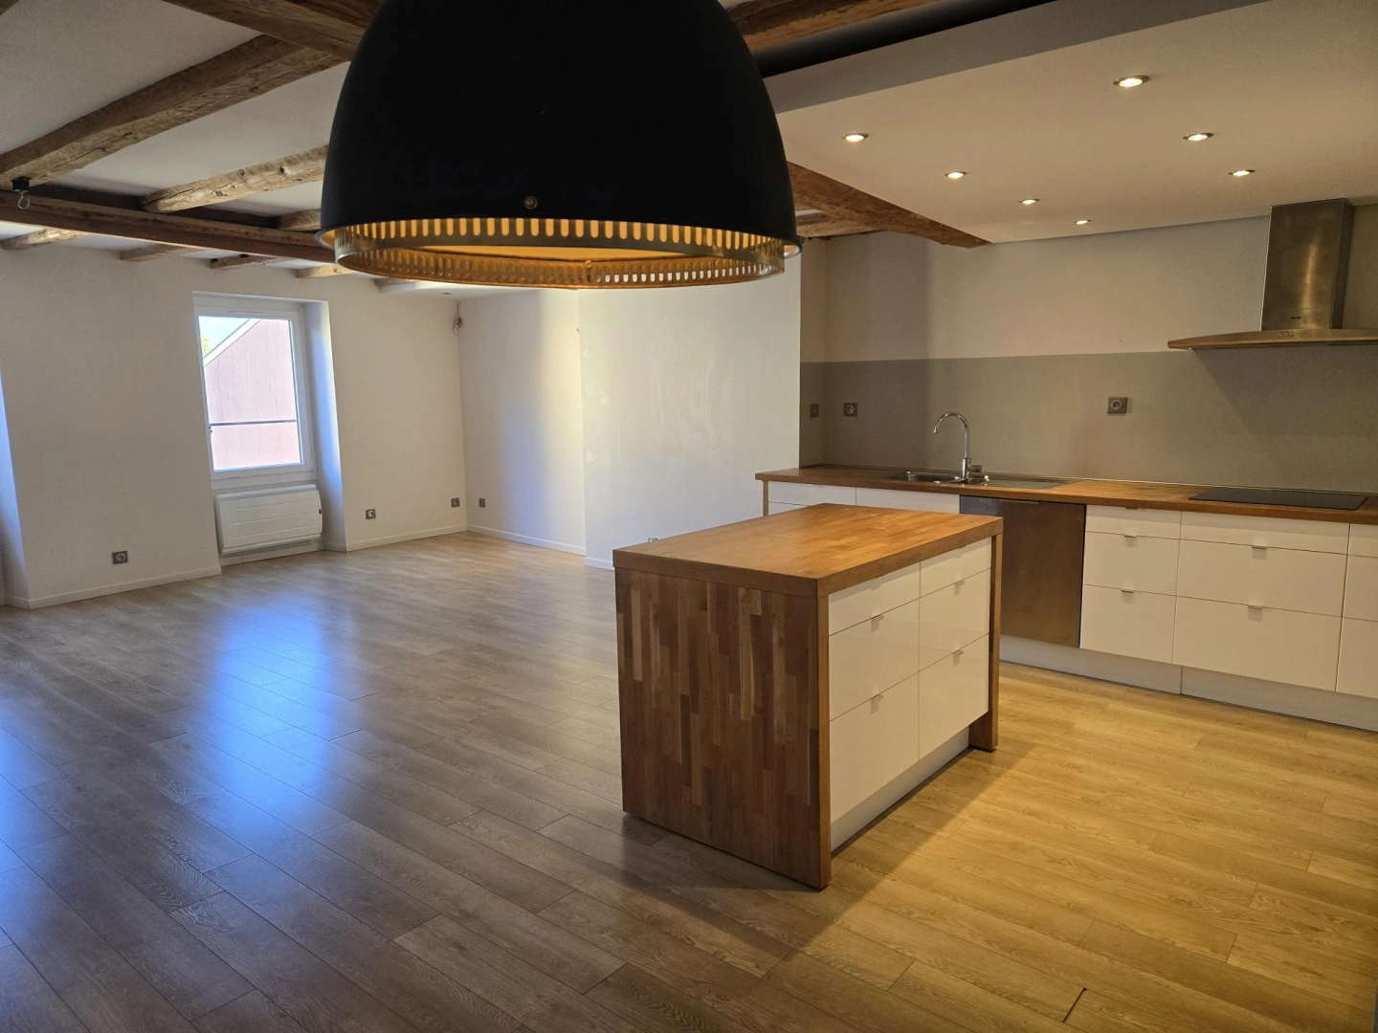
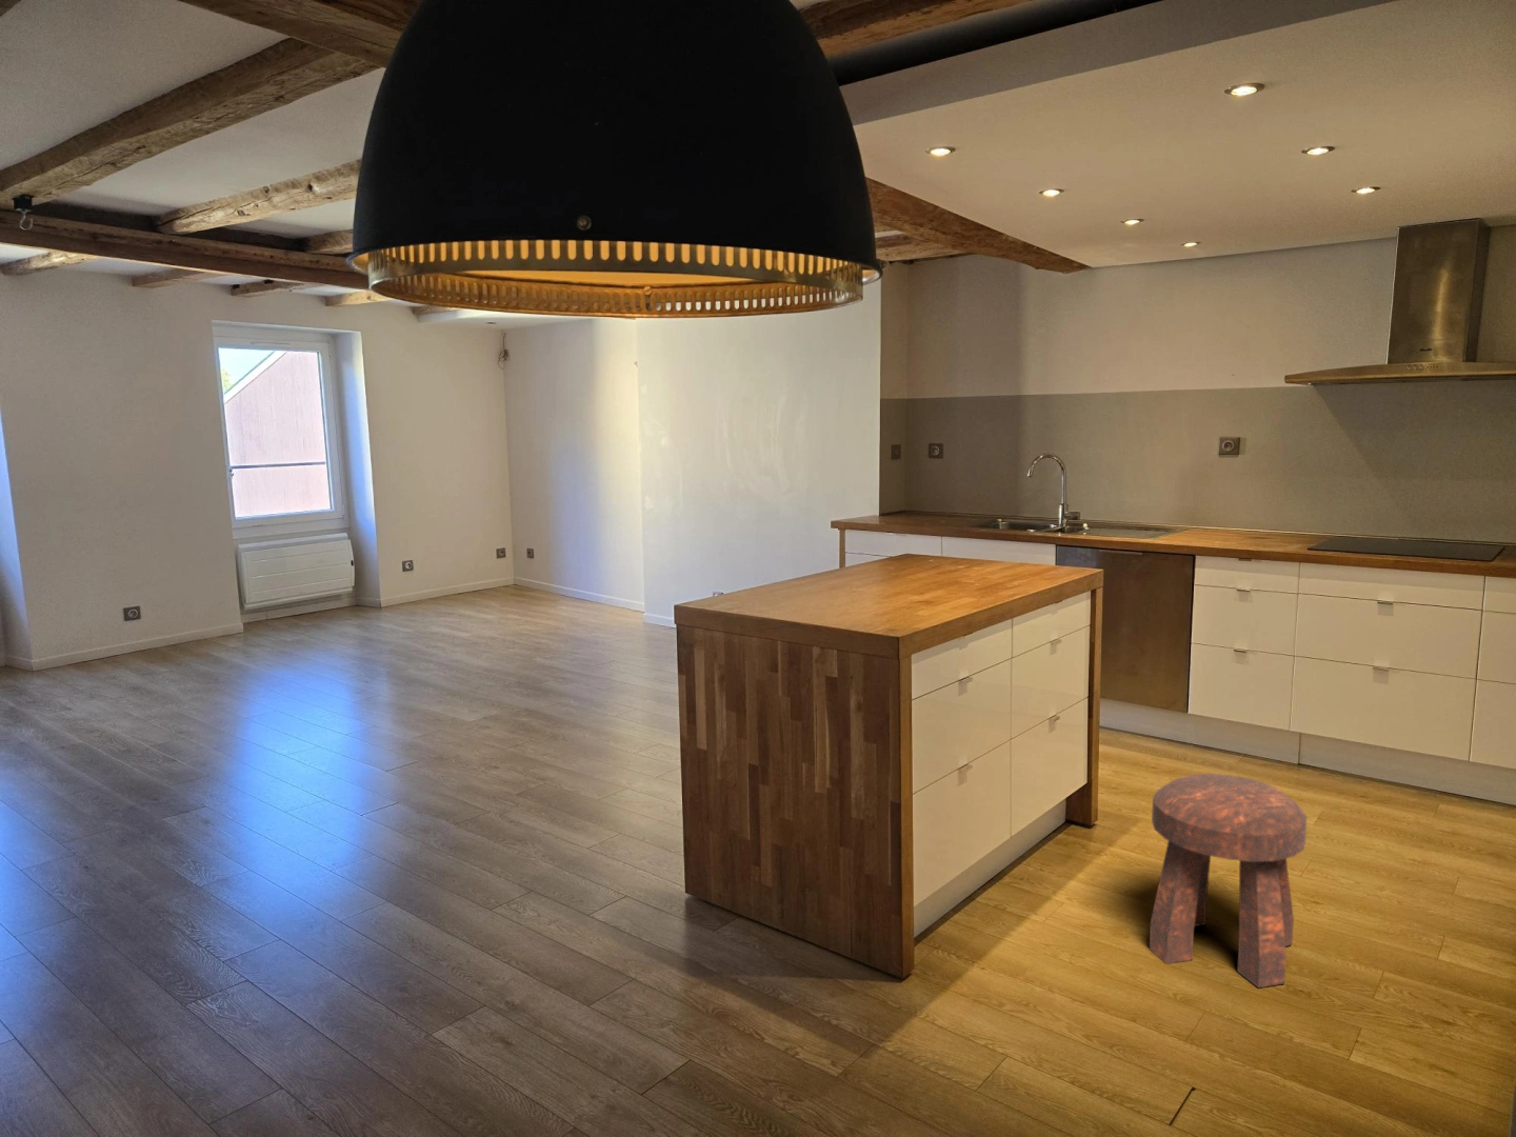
+ stool (1228, 859)
